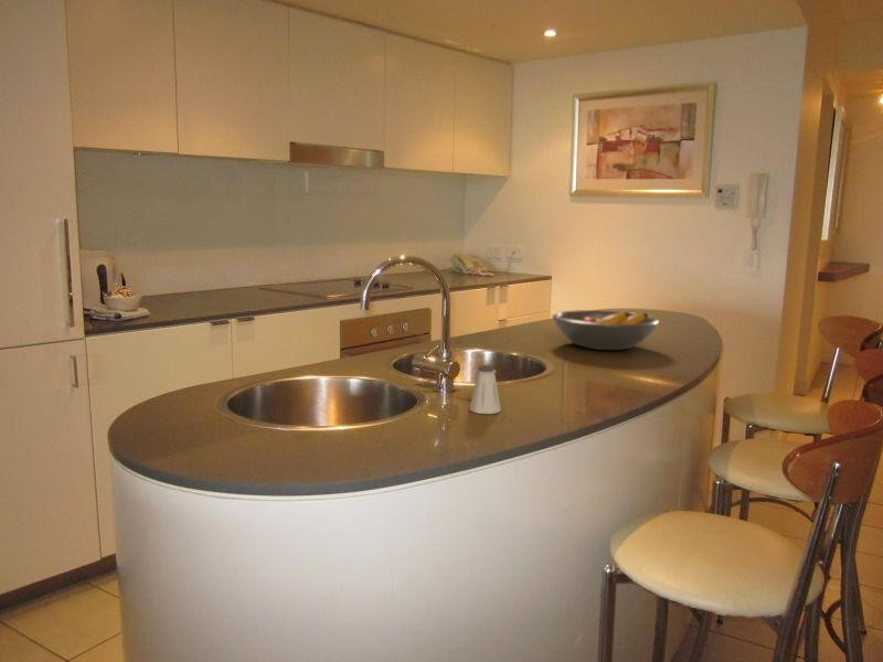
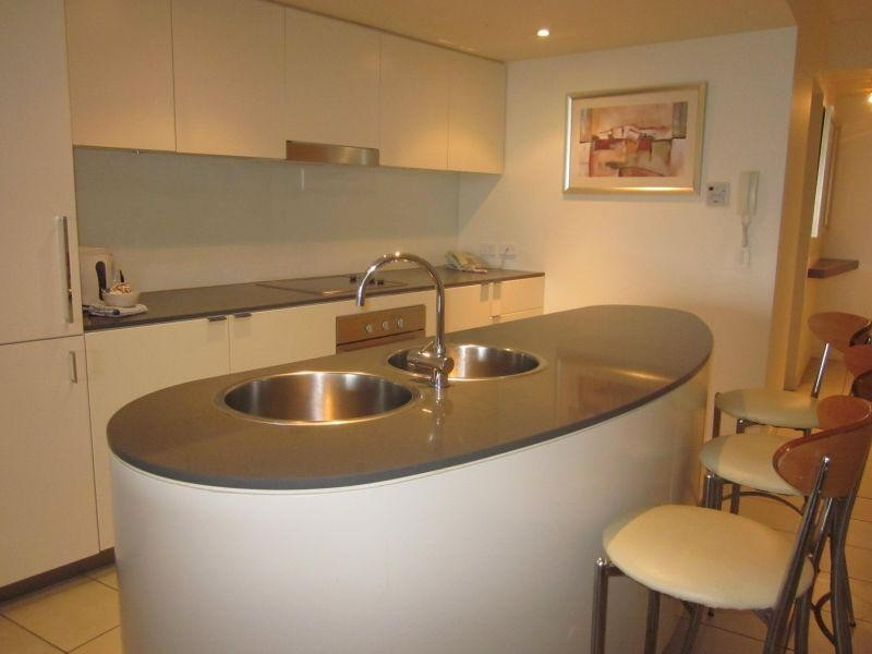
- saltshaker (486, 388)
- fruit bowl (604, 328)
